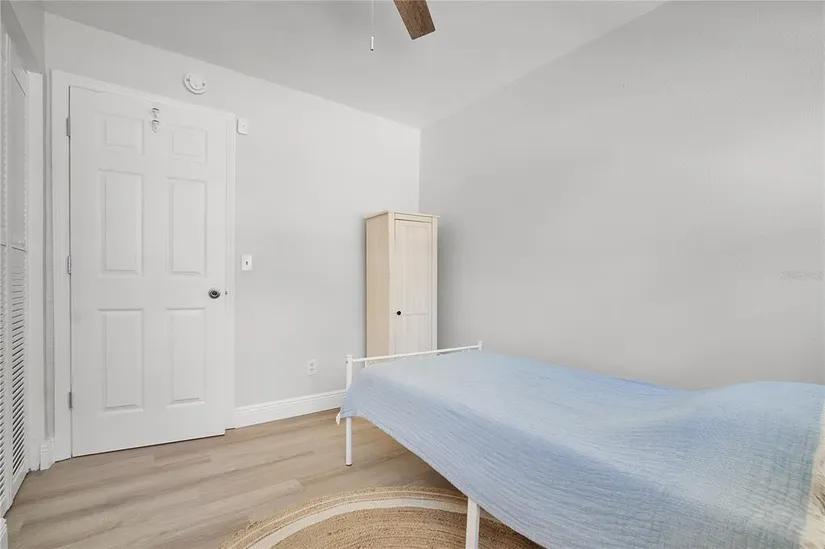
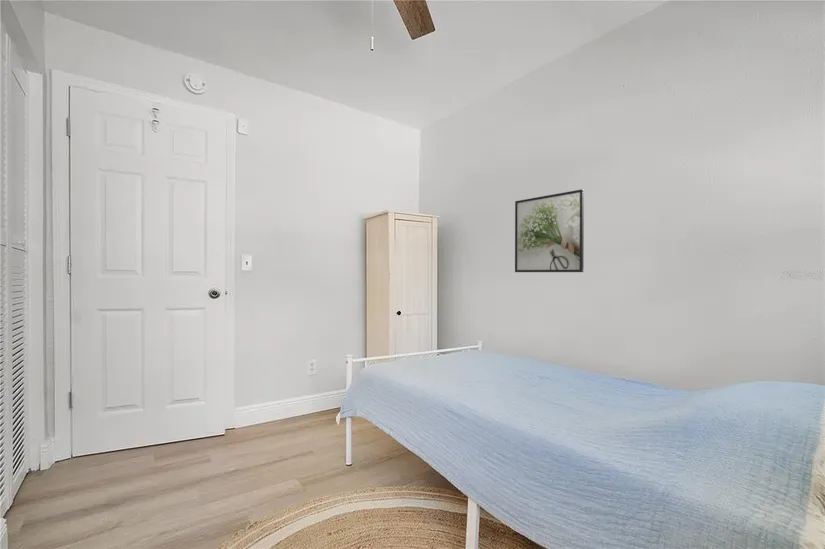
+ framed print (546, 234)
